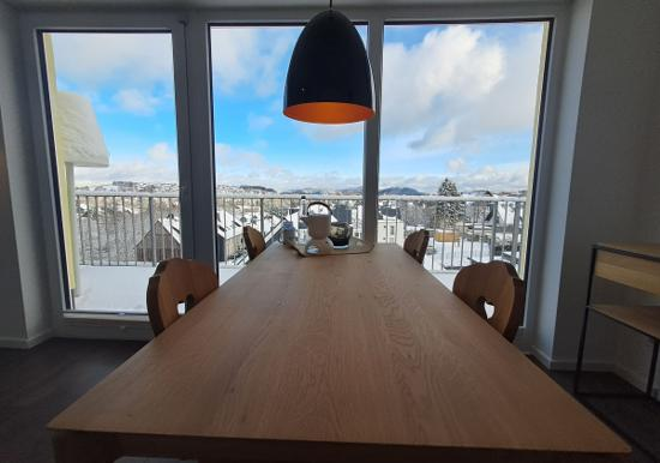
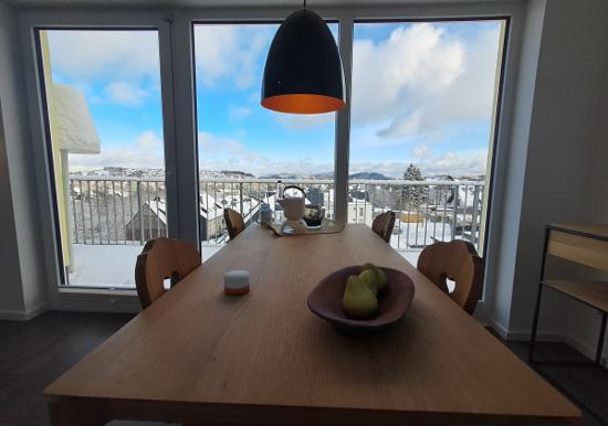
+ fruit bowl (364, 289)
+ candle (237, 273)
